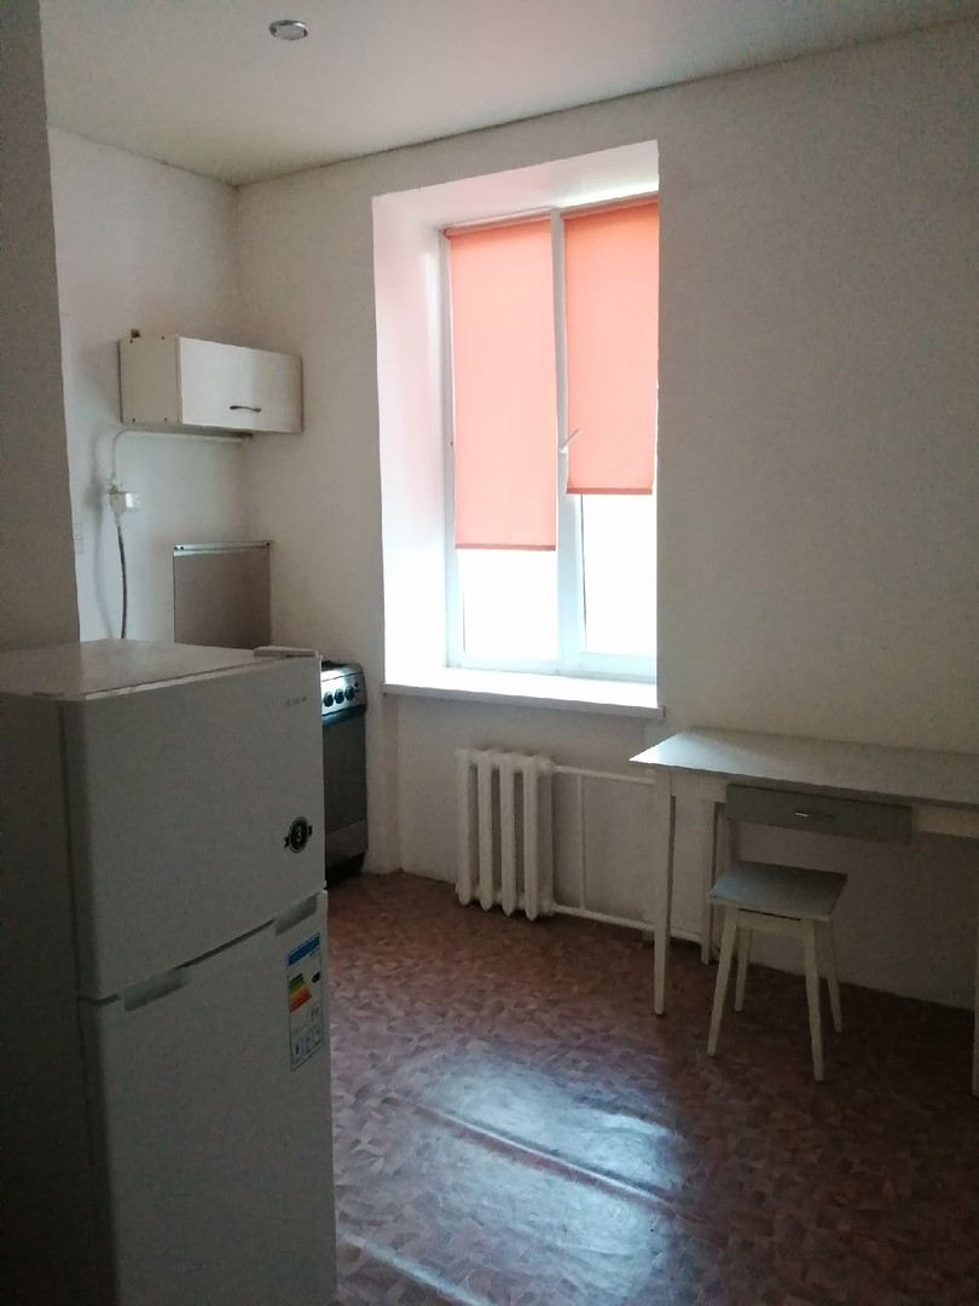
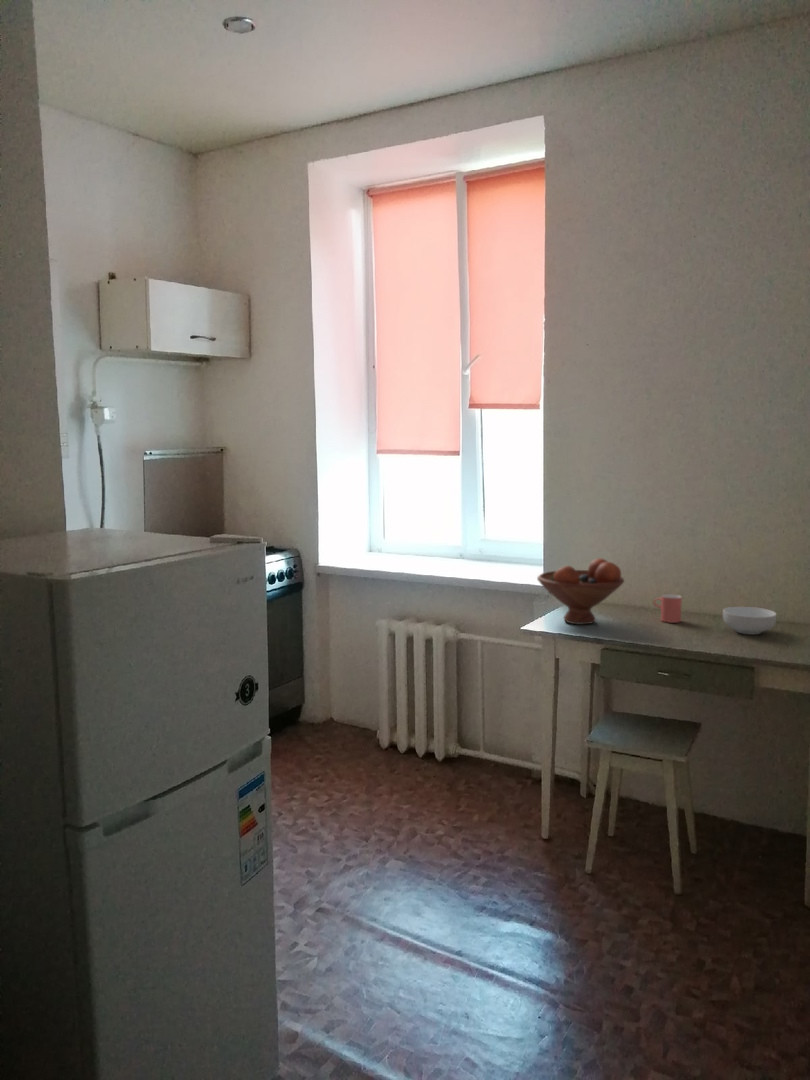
+ cup (666, 607)
+ cereal bowl (748, 621)
+ fruit bowl (580, 590)
